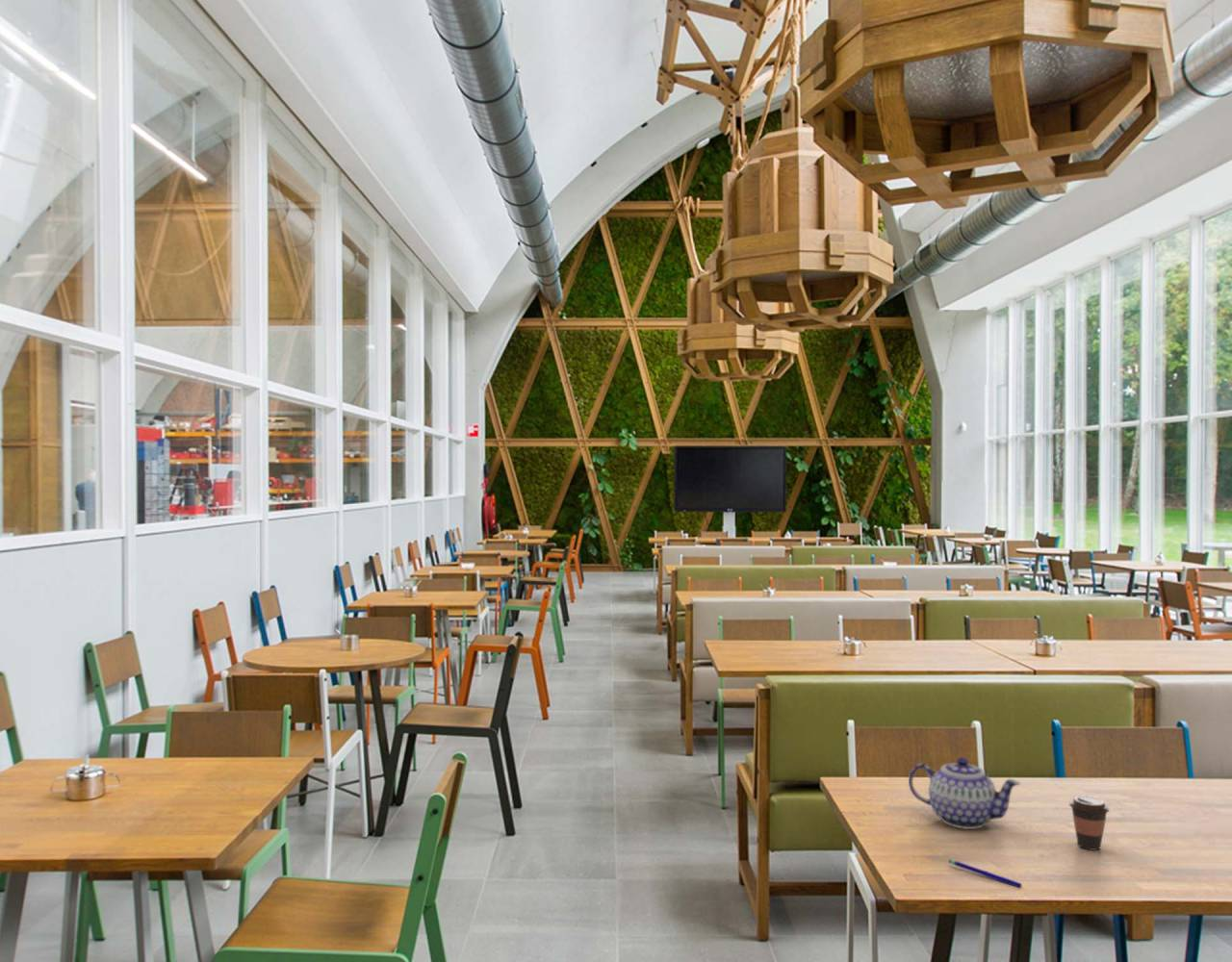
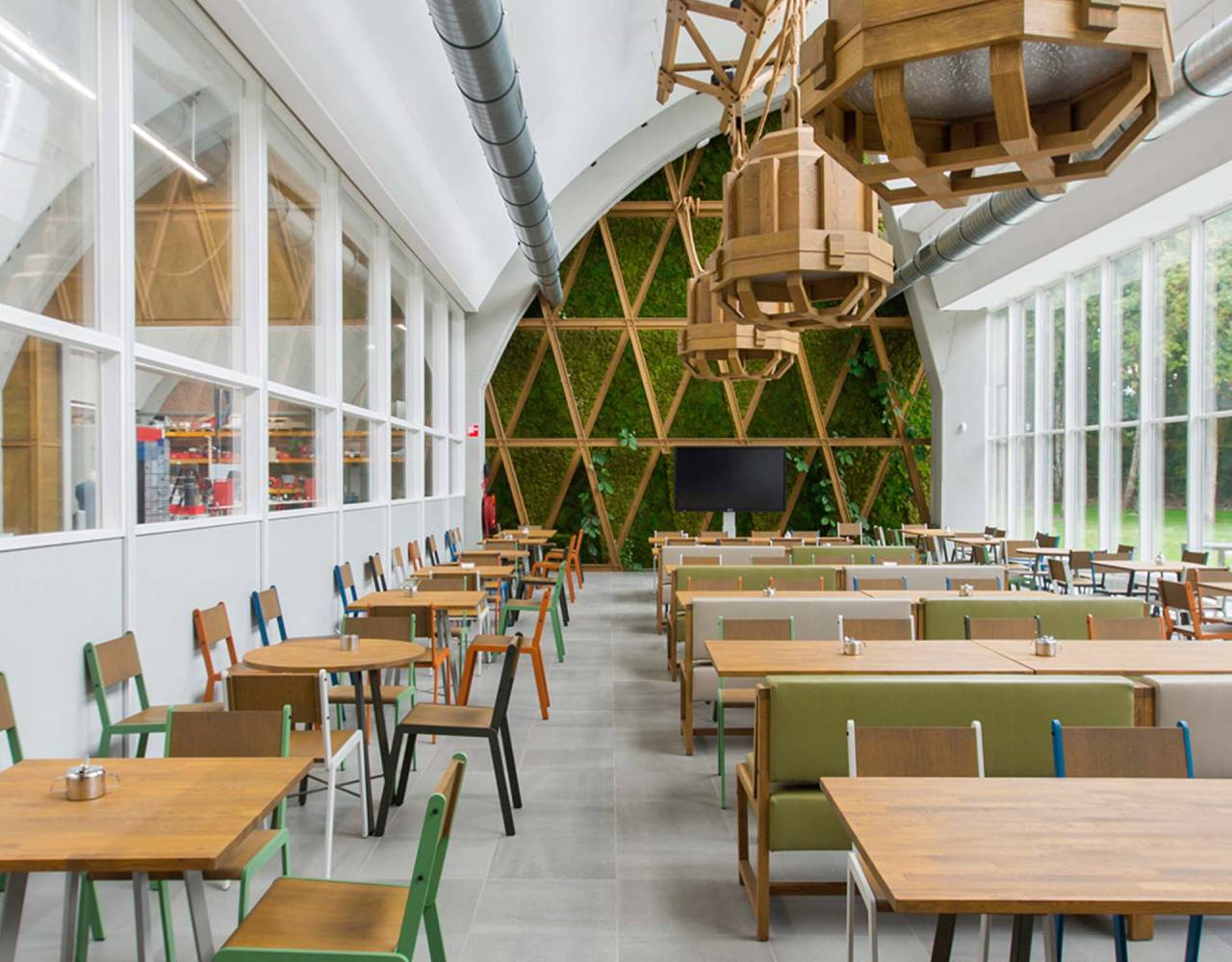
- coffee cup (1089, 823)
- teapot (962, 789)
- pen (984, 873)
